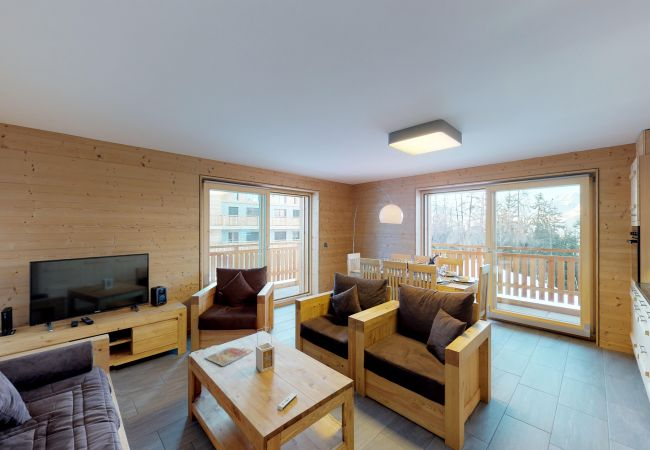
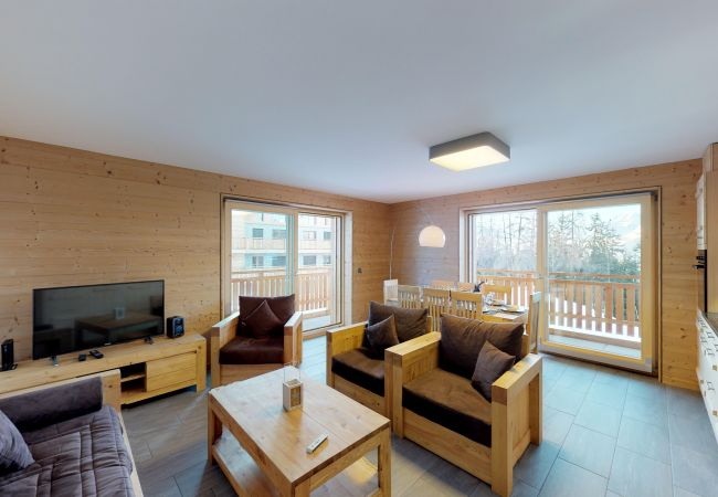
- magazine (230, 354)
